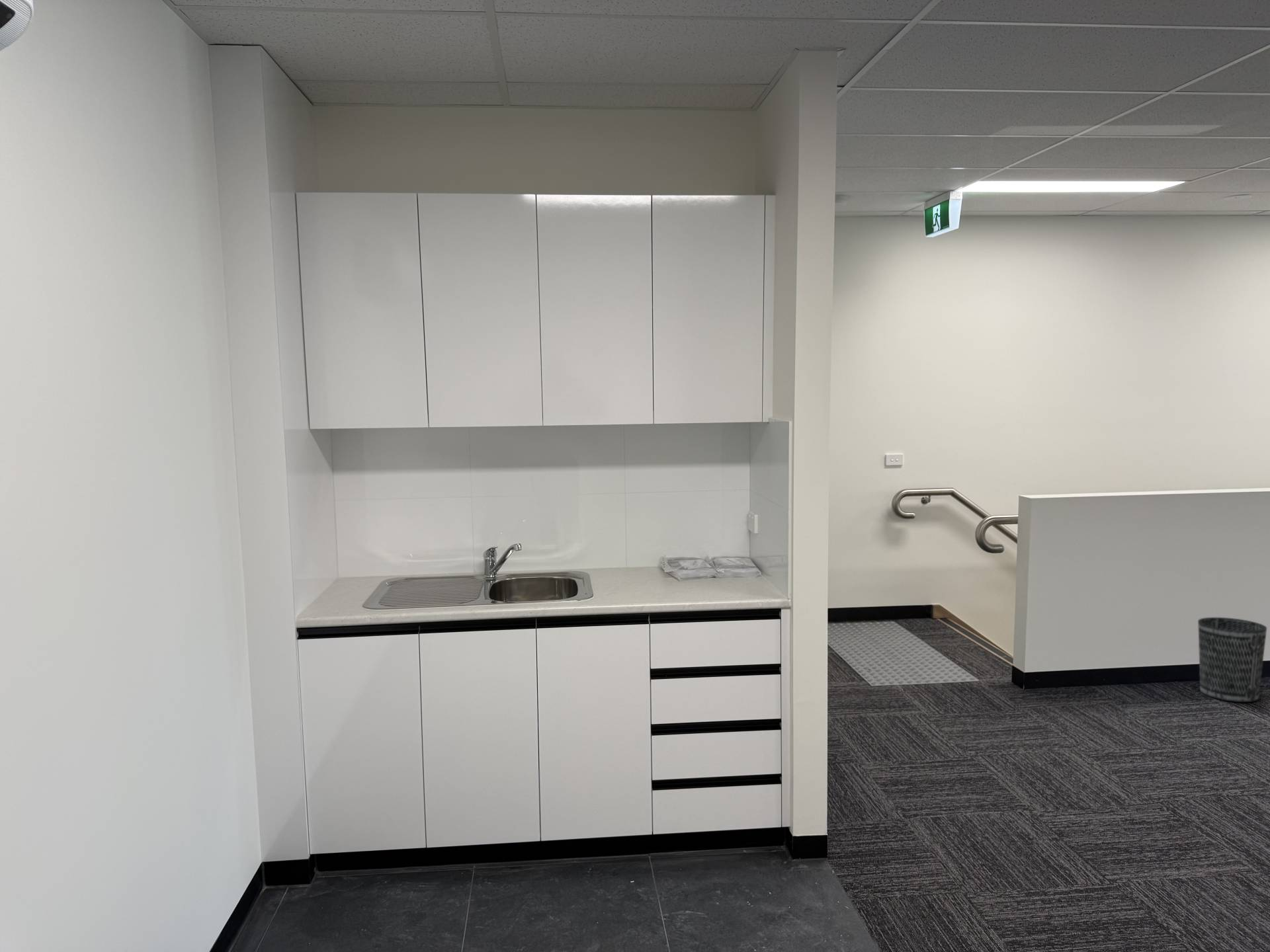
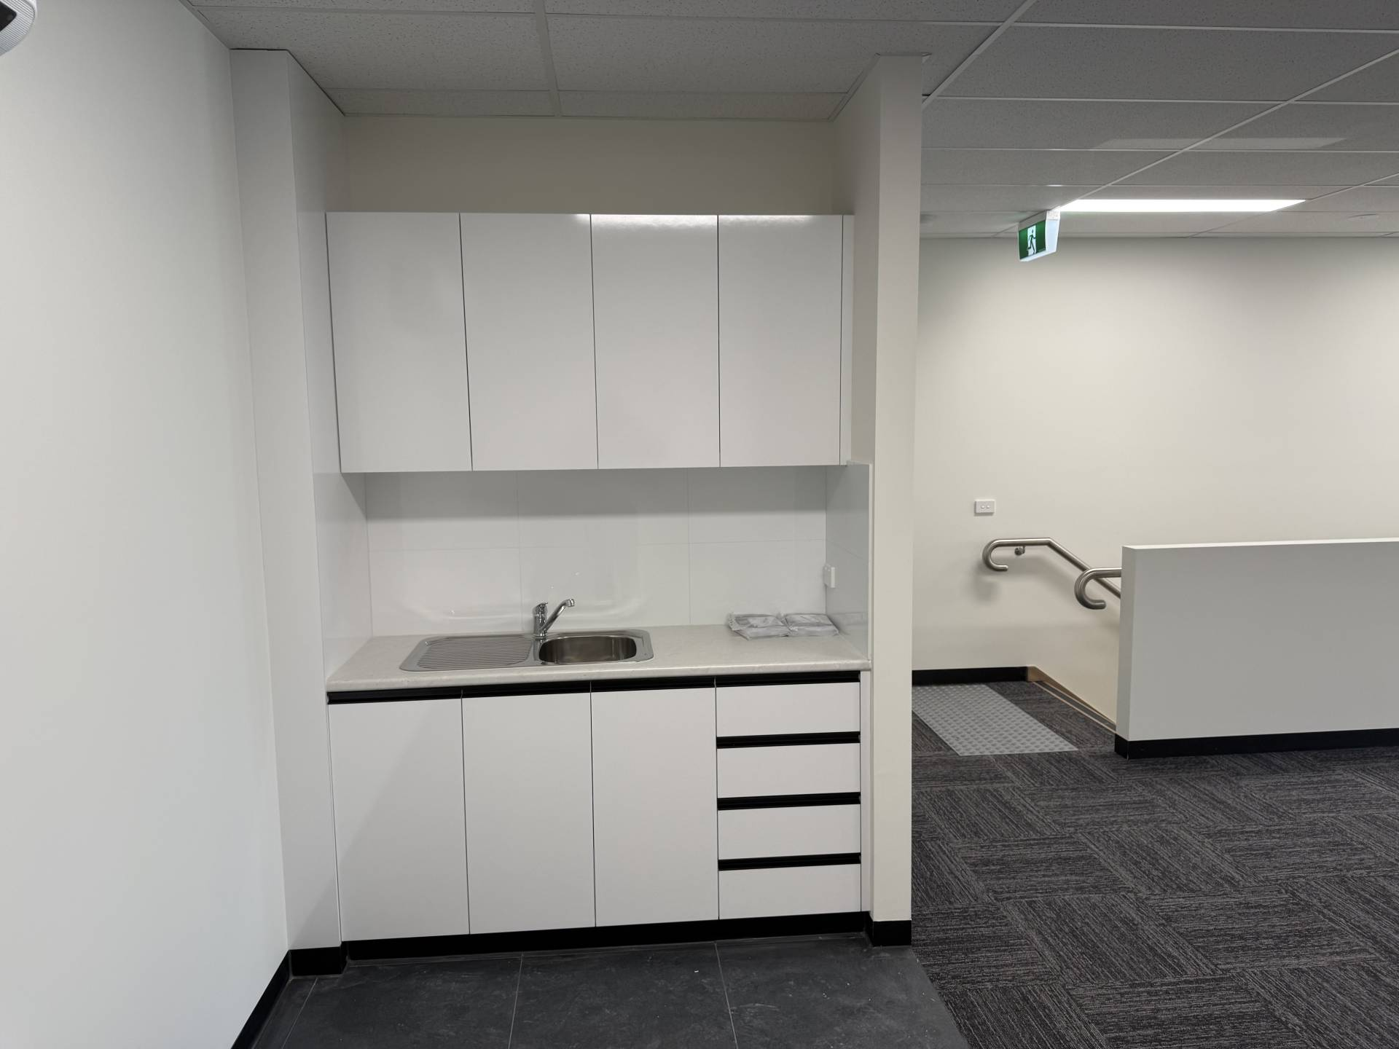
- wastebasket (1230, 659)
